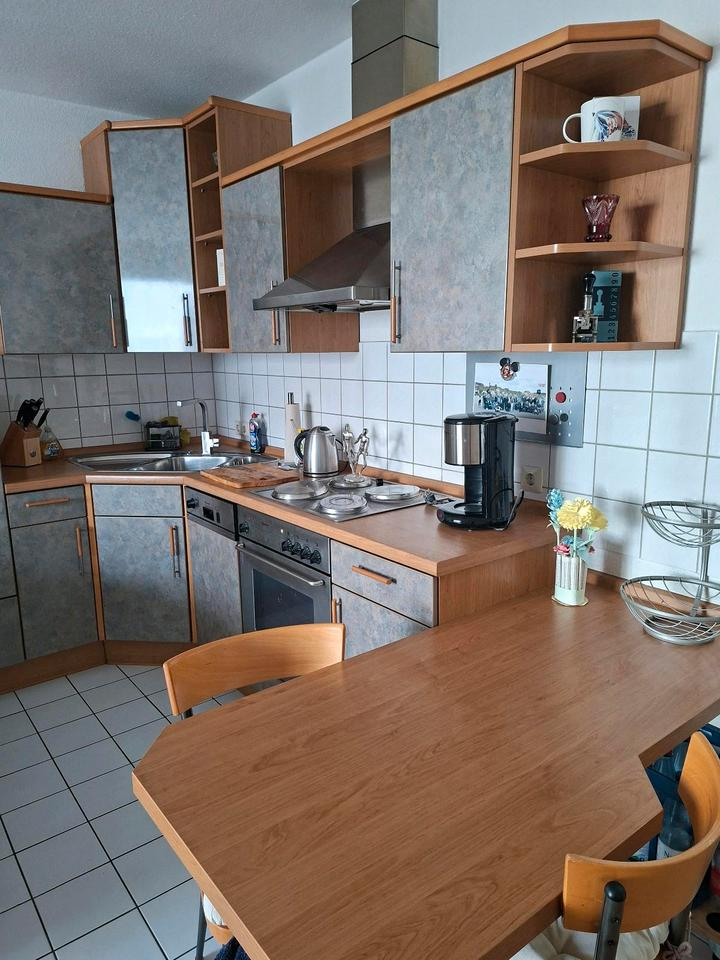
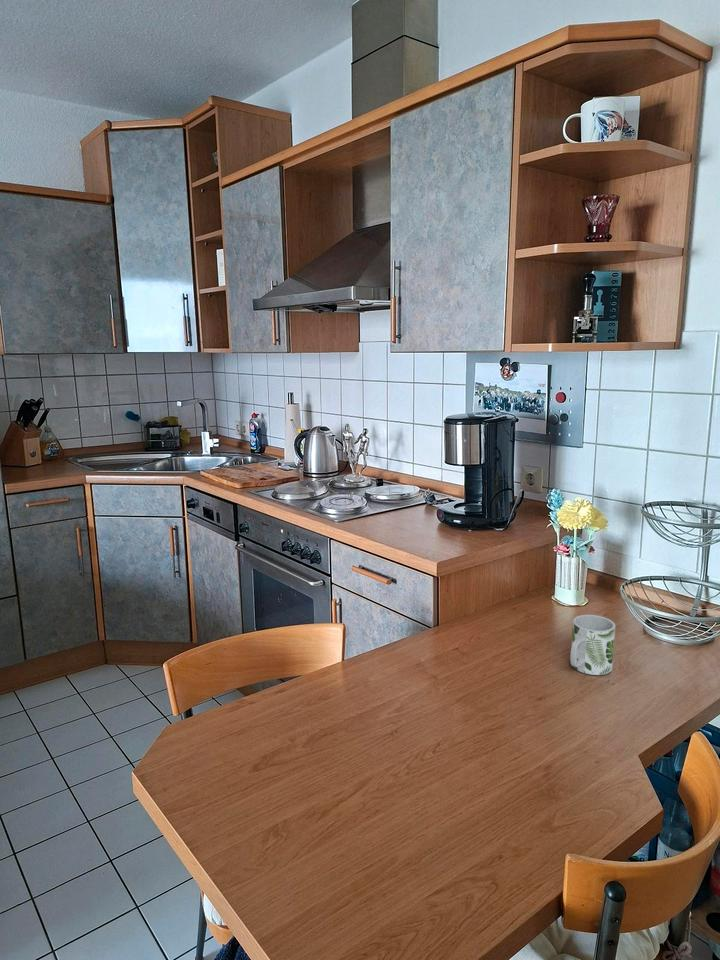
+ mug (587, 647)
